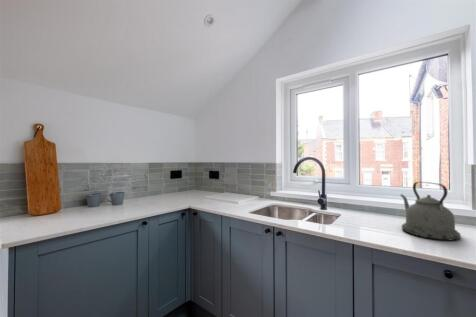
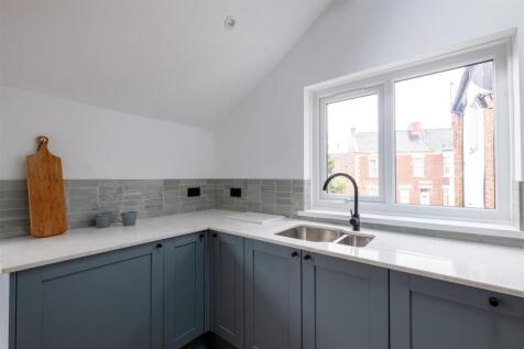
- kettle (425, 207)
